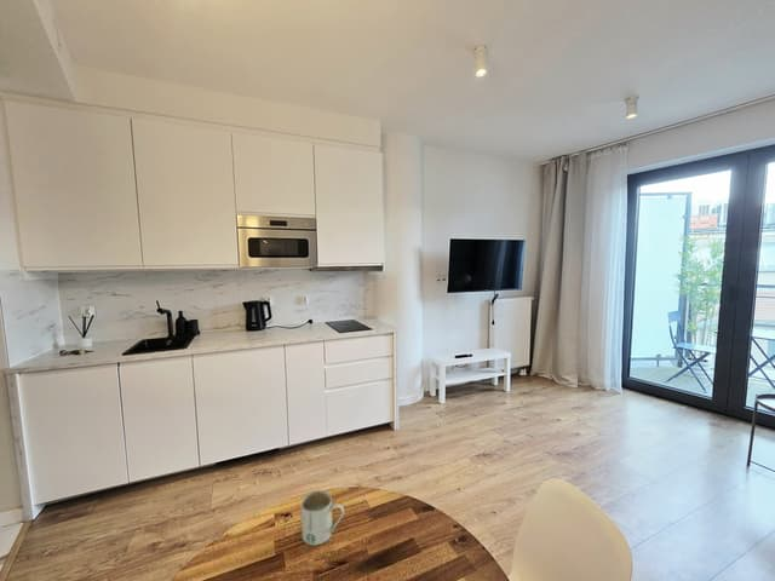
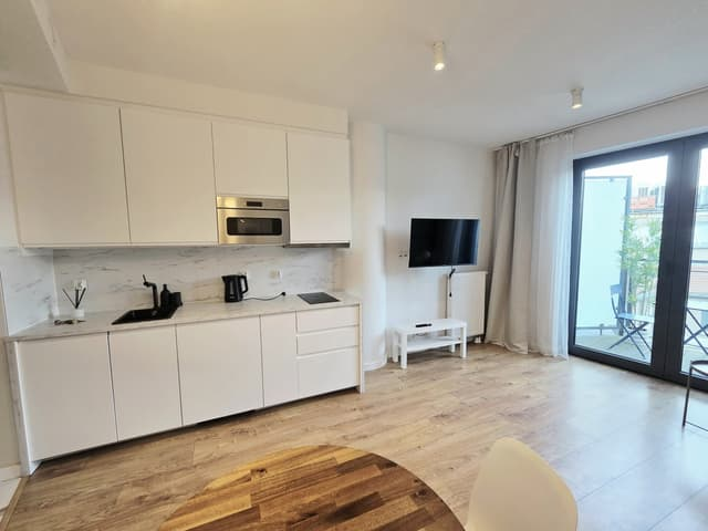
- mug (323, 517)
